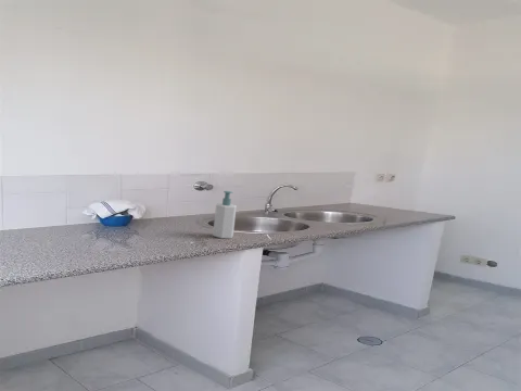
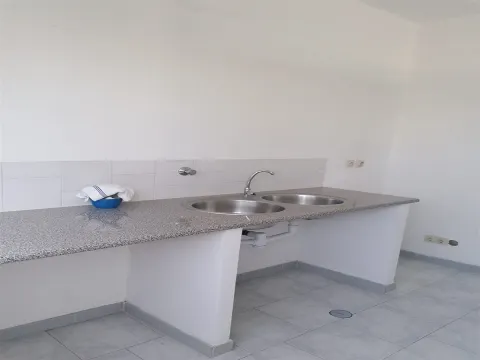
- soap bottle (225, 213)
